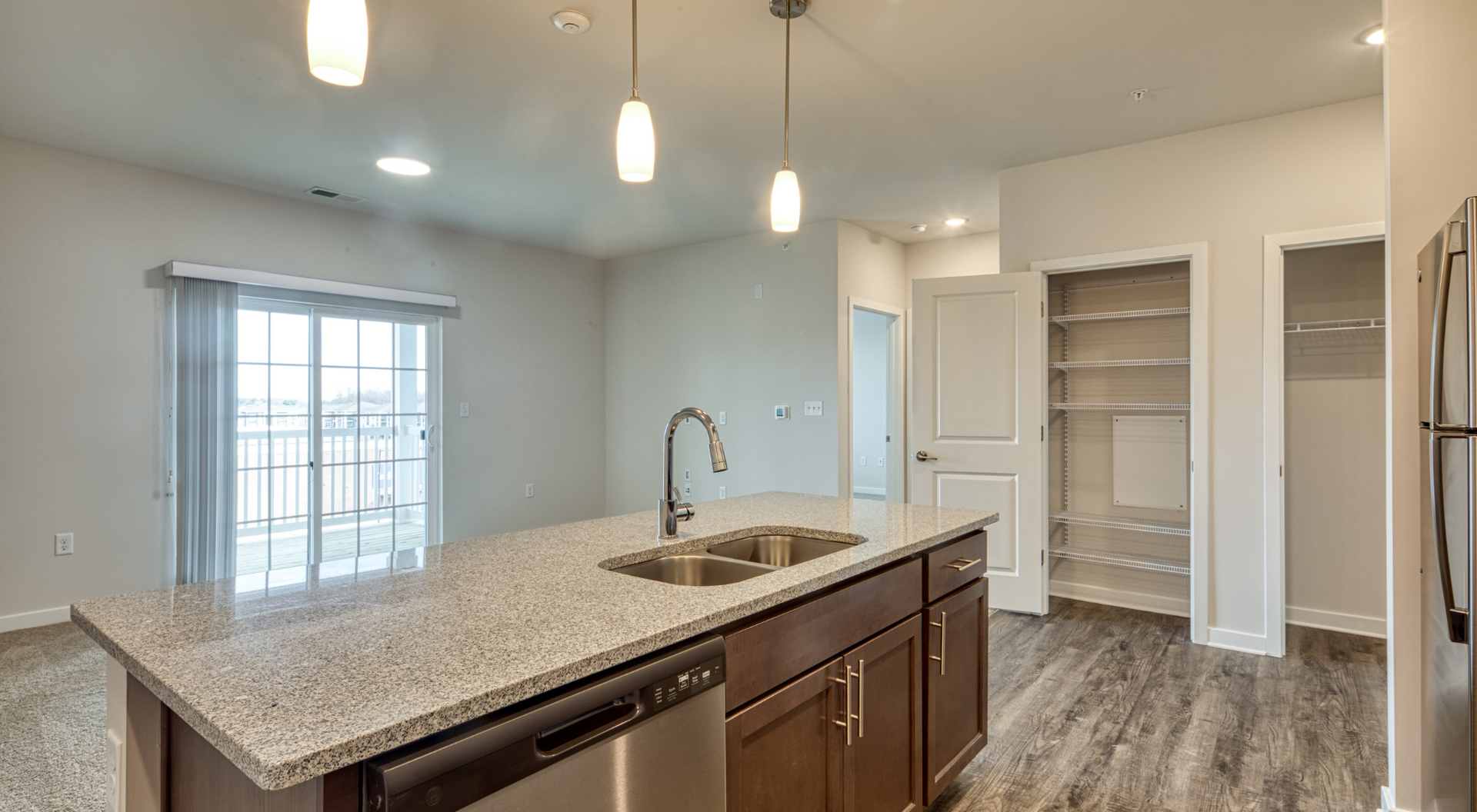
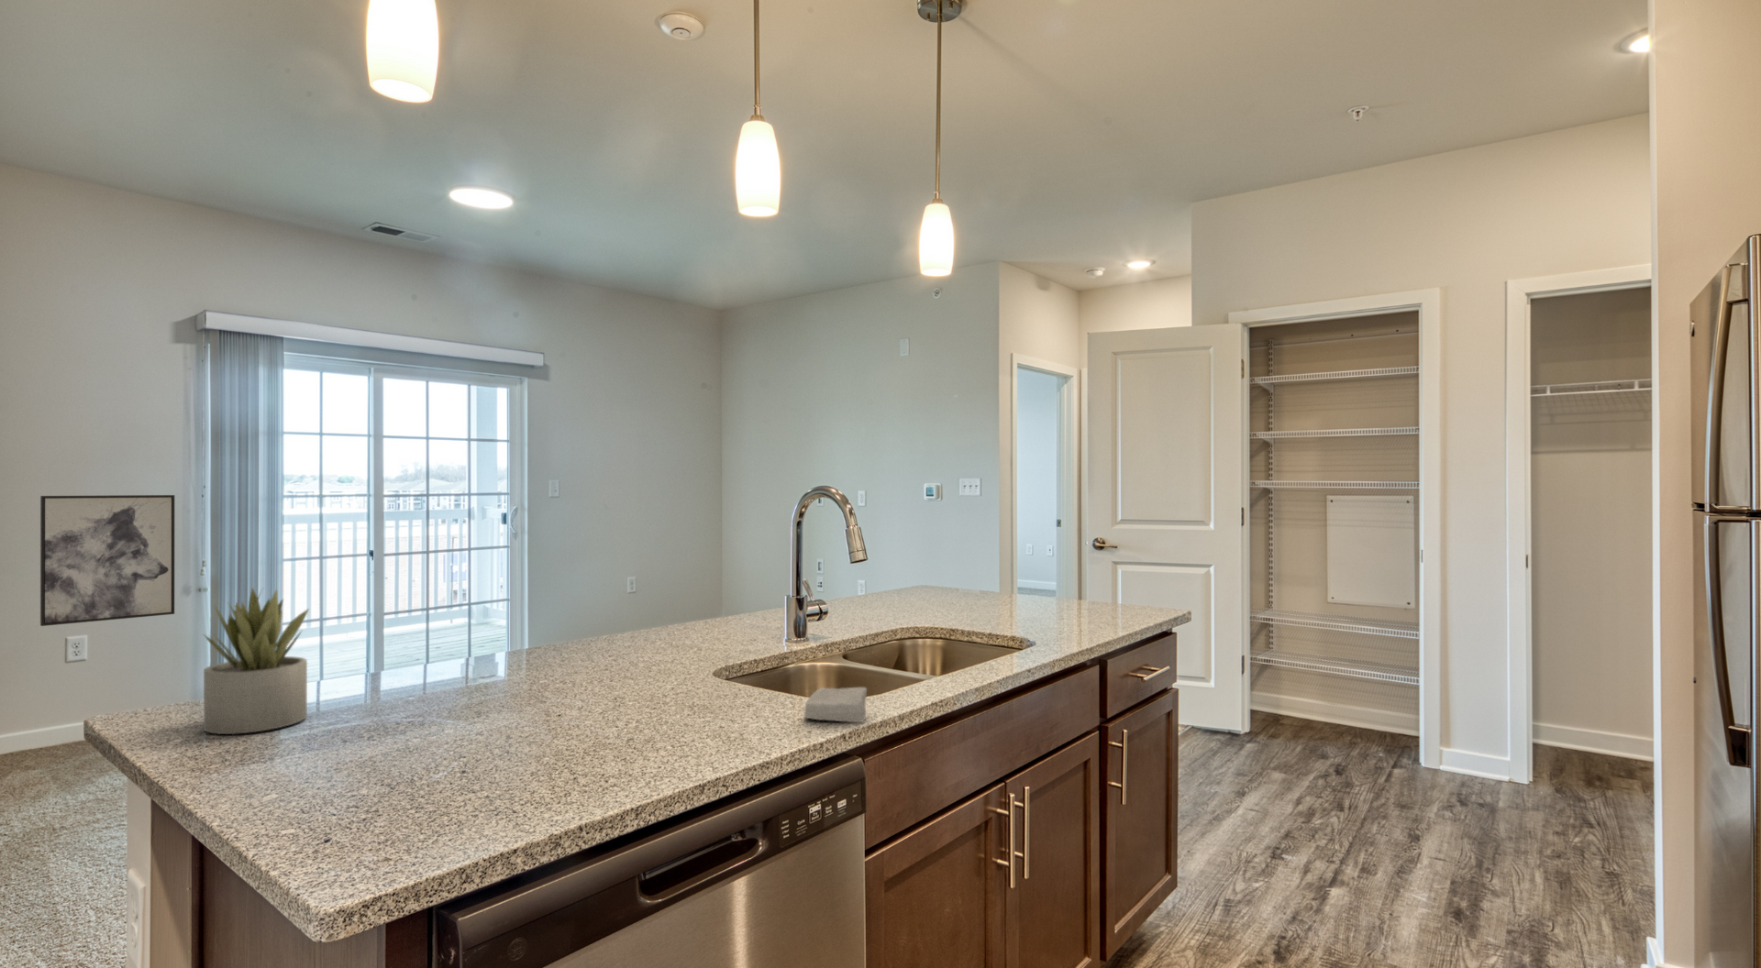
+ soap bar (836, 703)
+ succulent plant (256, 654)
+ wall art (110, 558)
